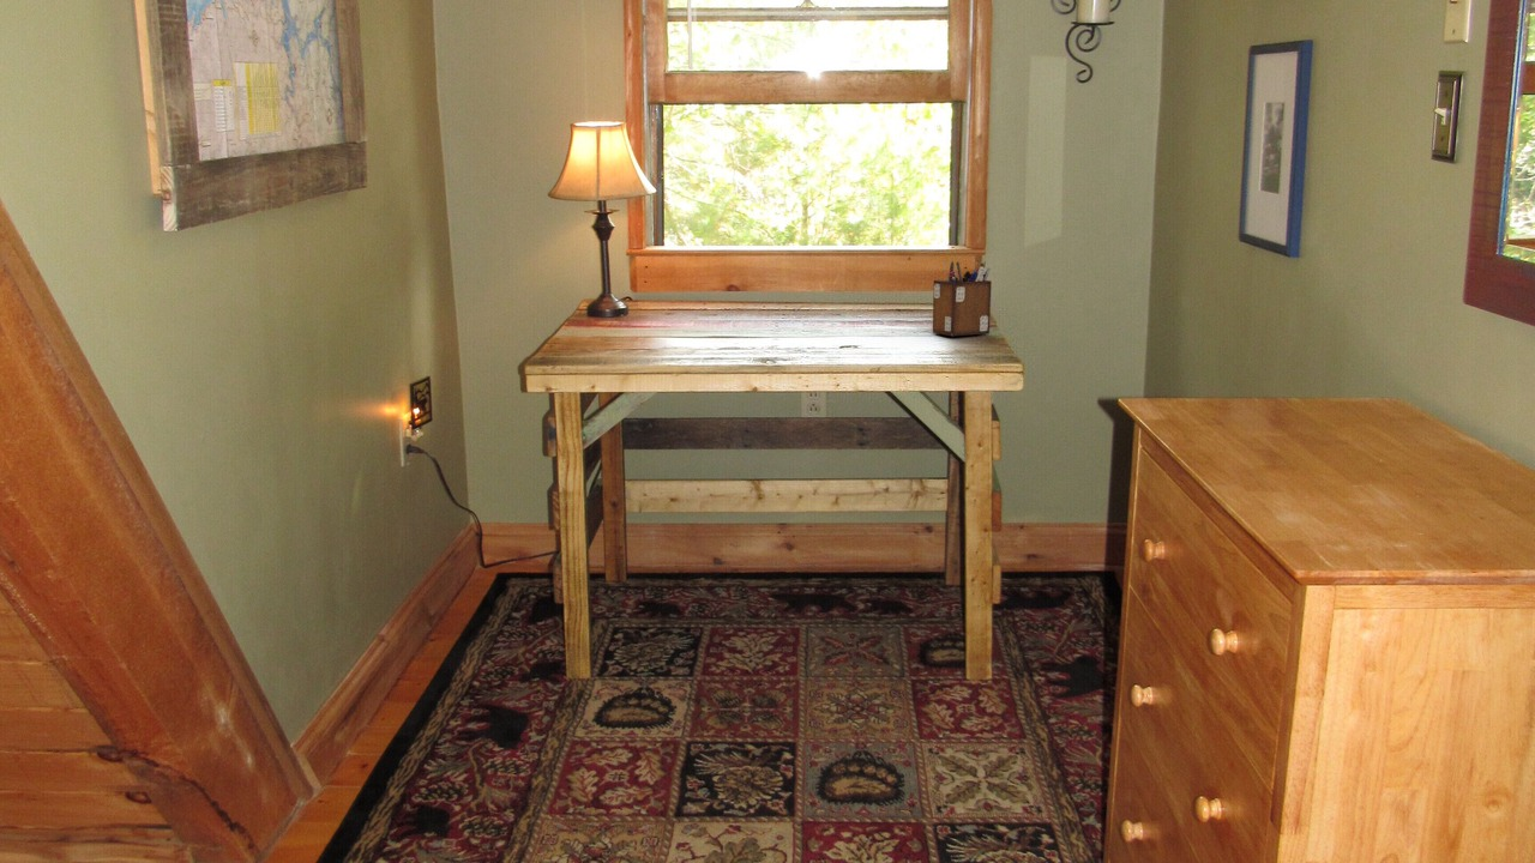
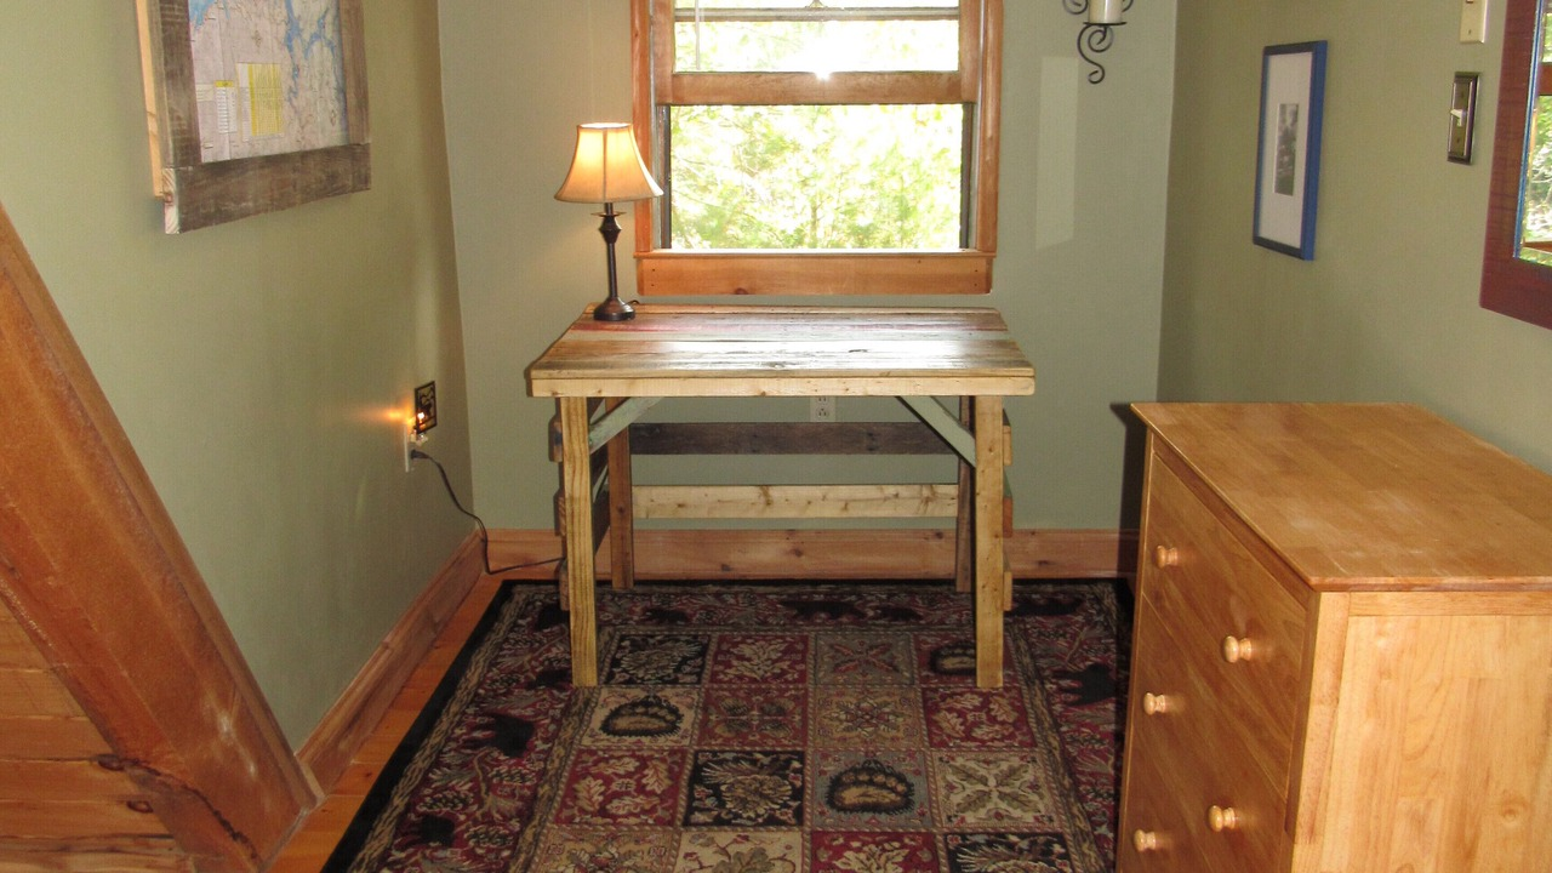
- desk organizer (962, 296)
